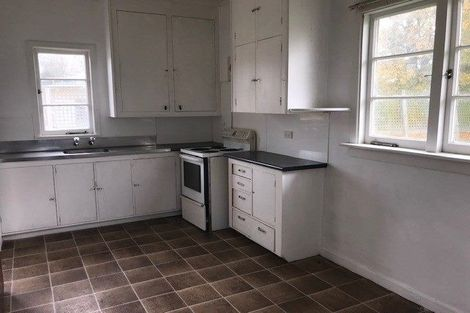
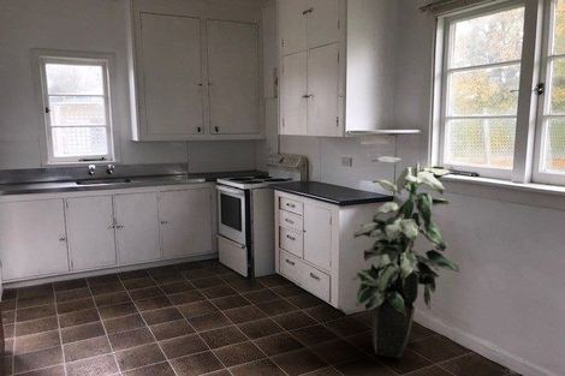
+ indoor plant (397, 256)
